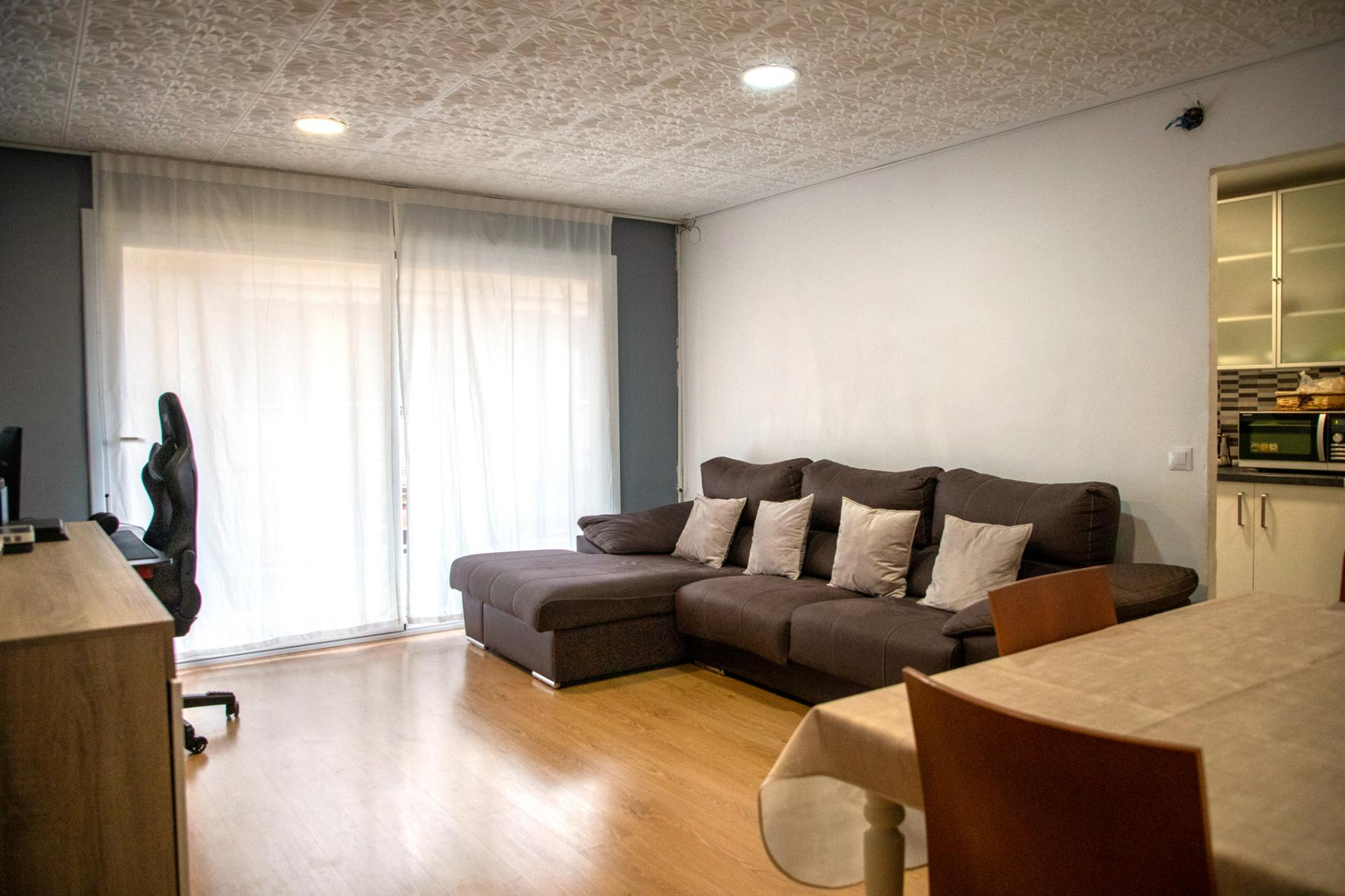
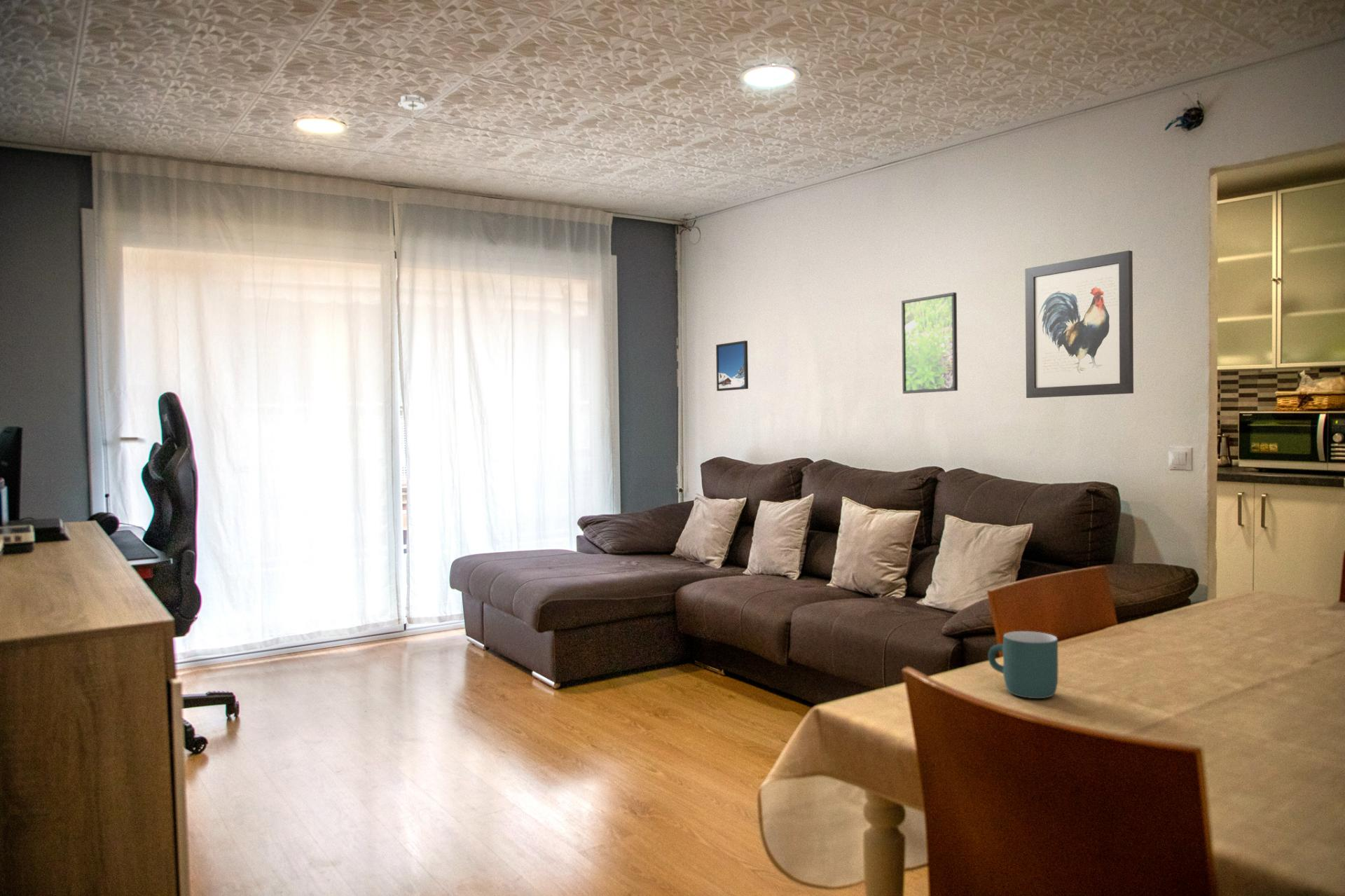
+ mug (1021, 663)
+ smoke detector (411, 102)
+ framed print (928, 344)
+ wall art (1077, 328)
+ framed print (731, 366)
